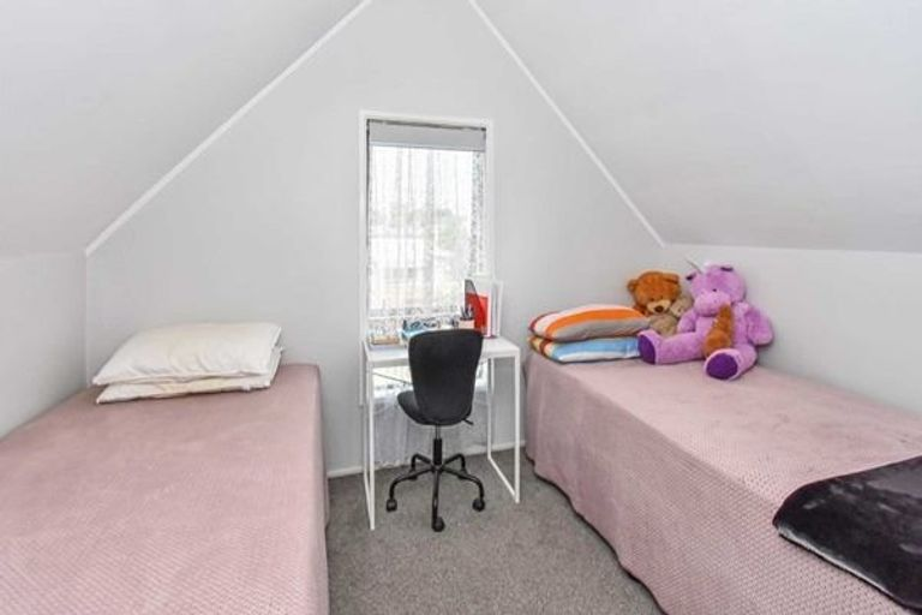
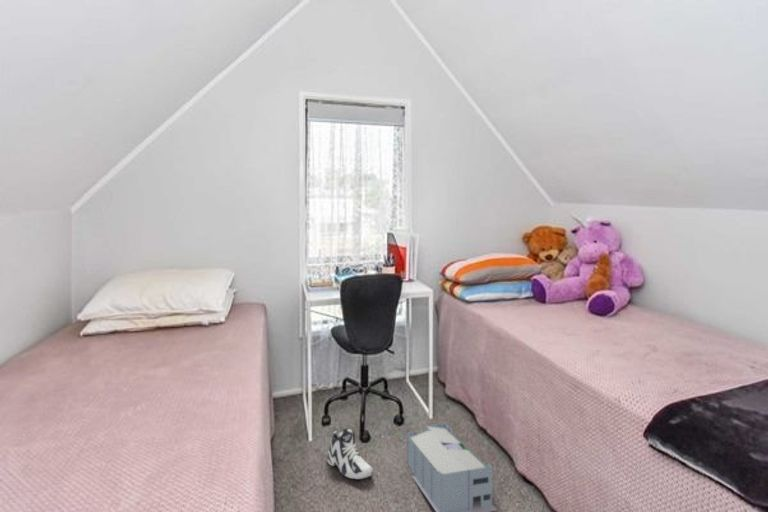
+ sneaker (349, 450)
+ storage bin (441, 461)
